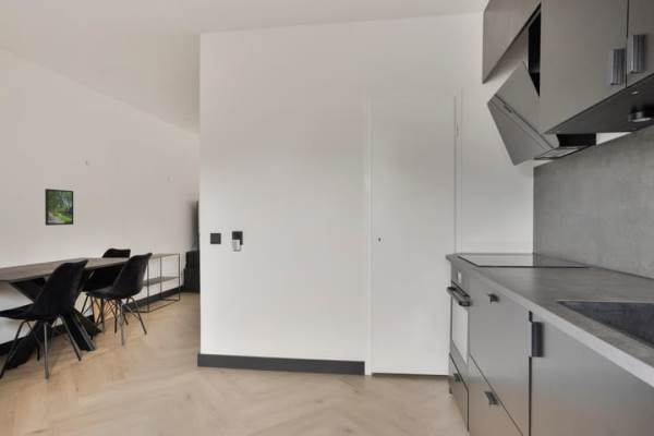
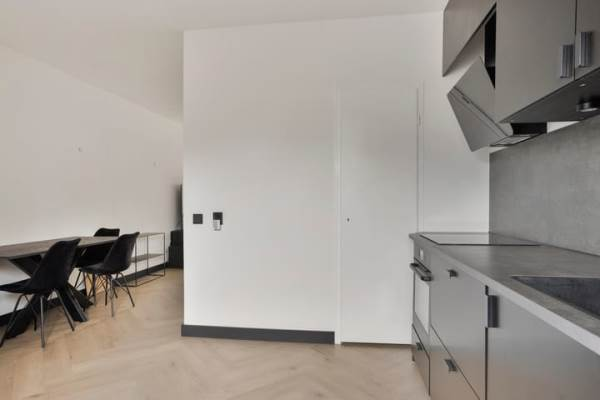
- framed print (59, 207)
